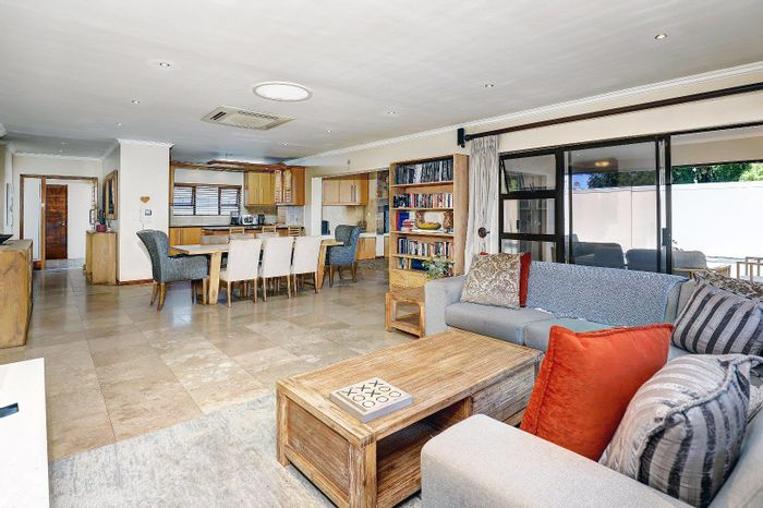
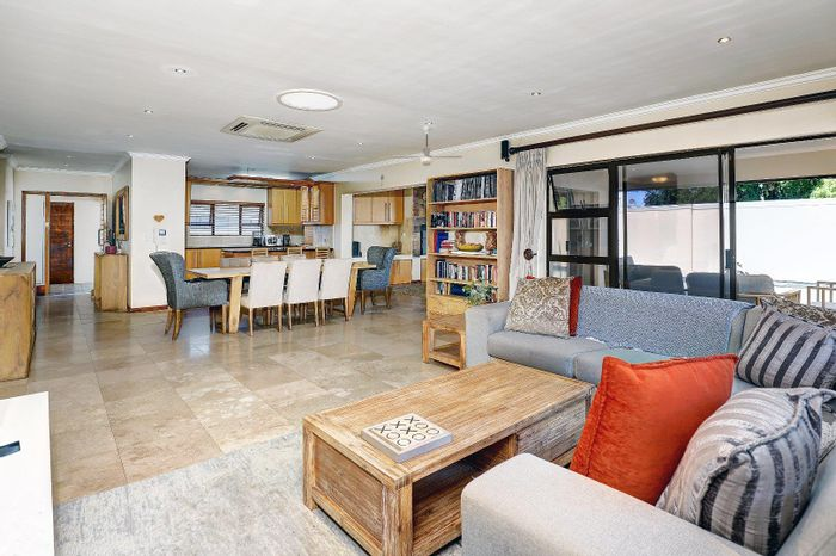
+ ceiling fan (426, 144)
